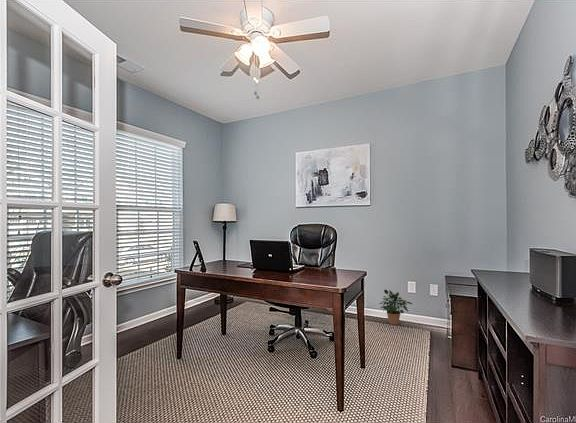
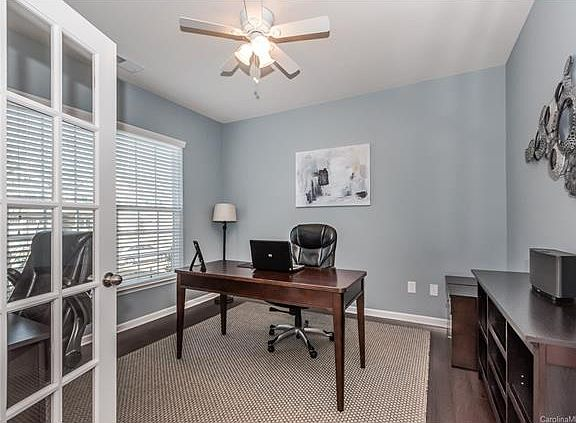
- potted plant (395, 306)
